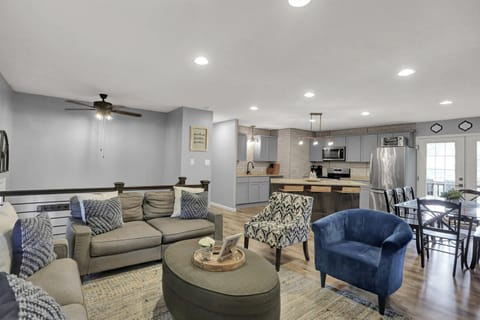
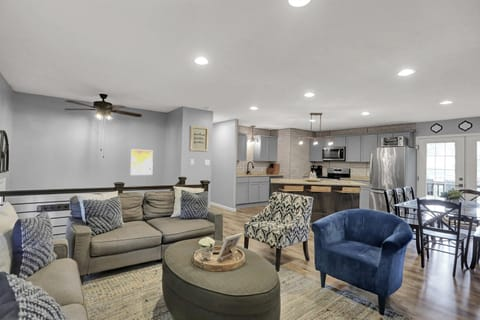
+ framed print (141, 162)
